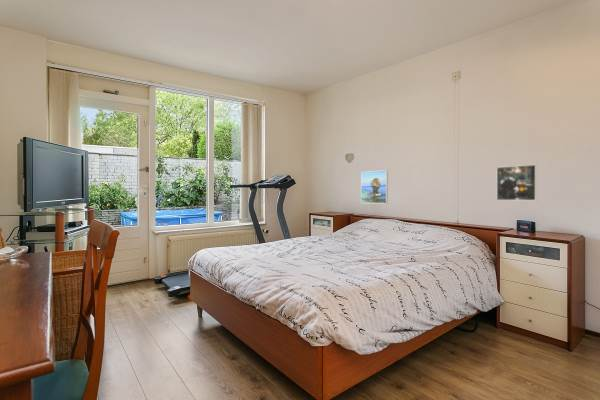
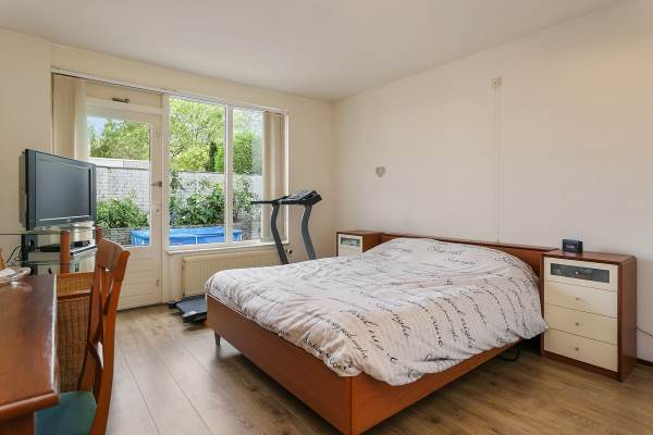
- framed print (516, 183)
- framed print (374, 187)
